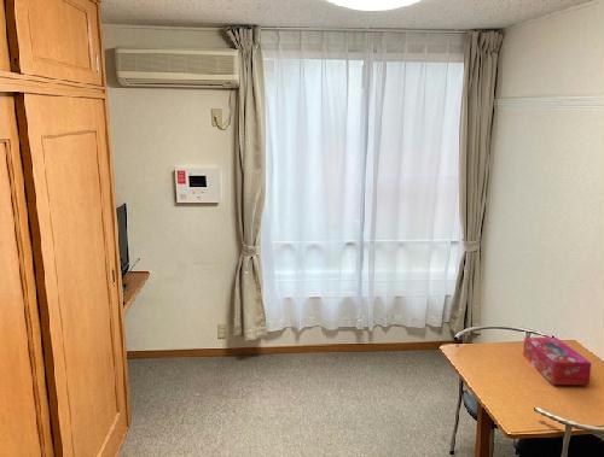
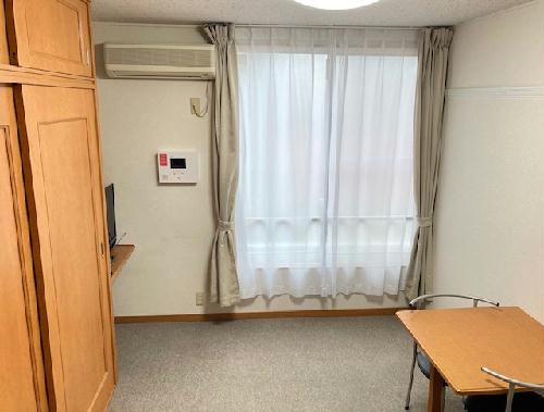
- tissue box (554, 359)
